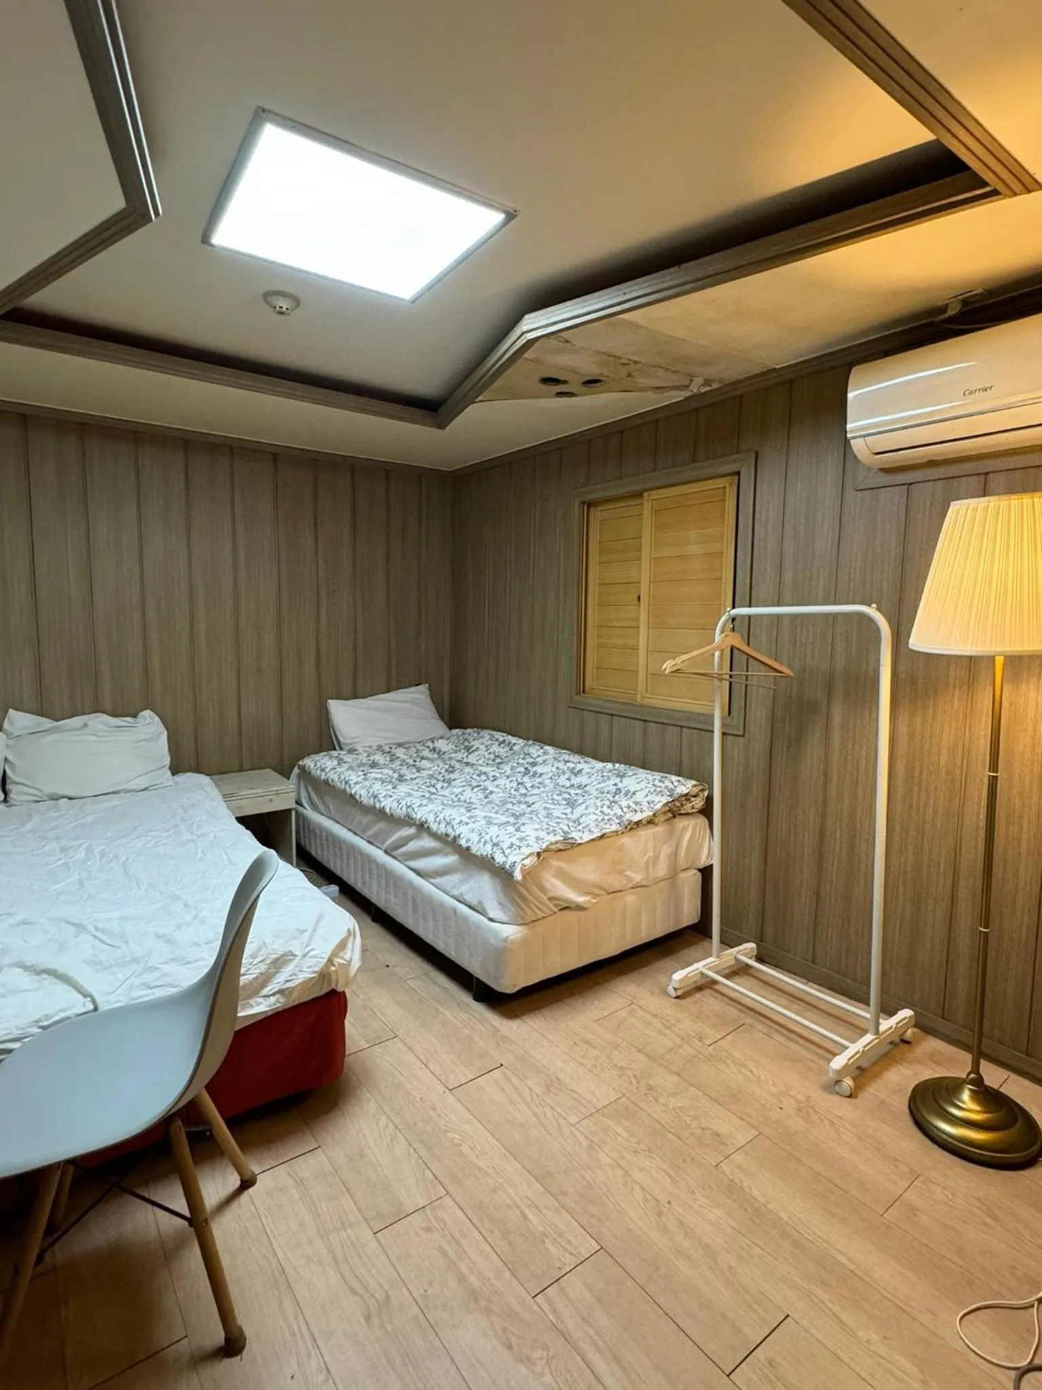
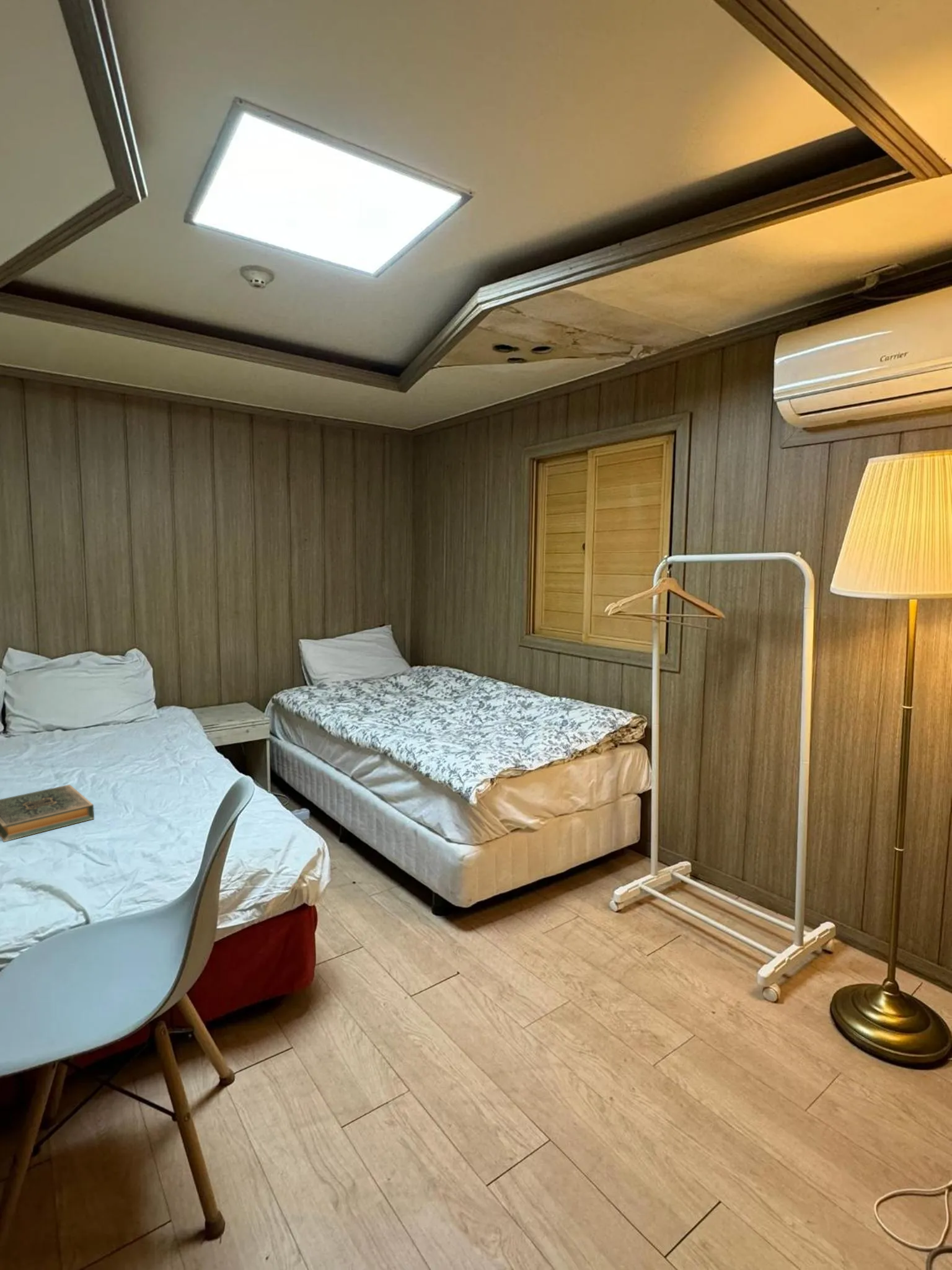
+ hardback book (39, 810)
